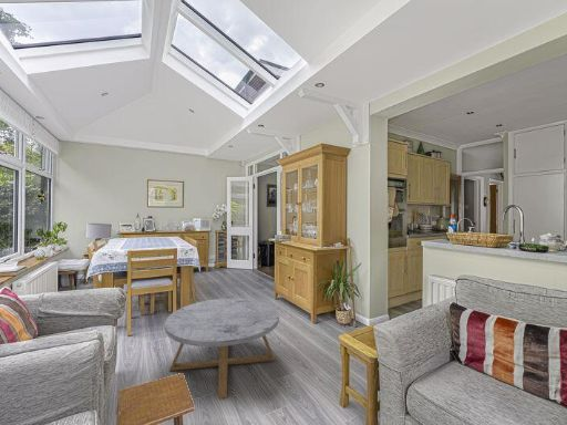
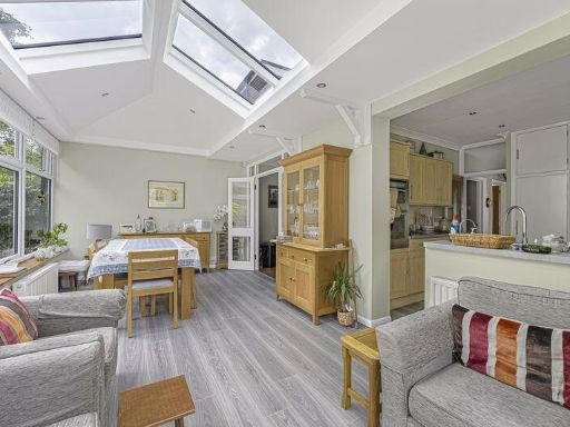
- coffee table (224, 339)
